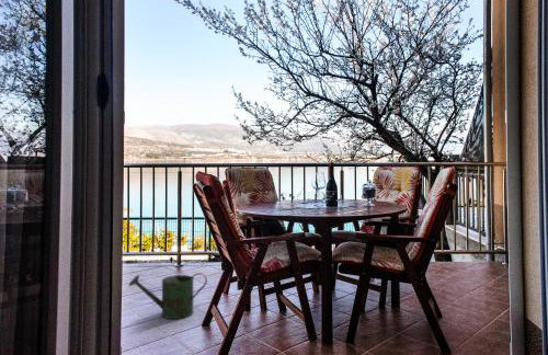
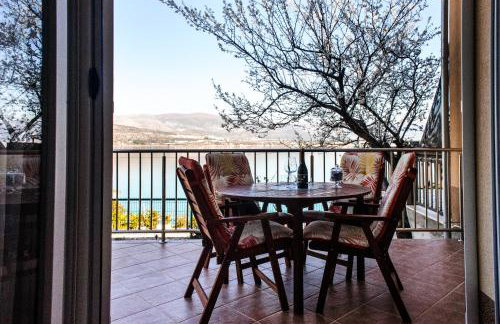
- watering can (169, 293)
